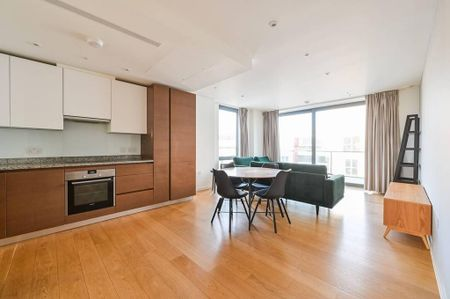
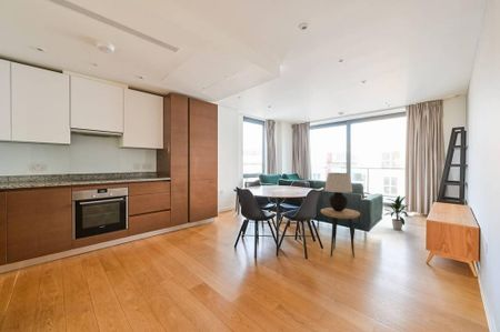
+ indoor plant (397, 212)
+ table lamp (338, 191)
+ side table (336, 232)
